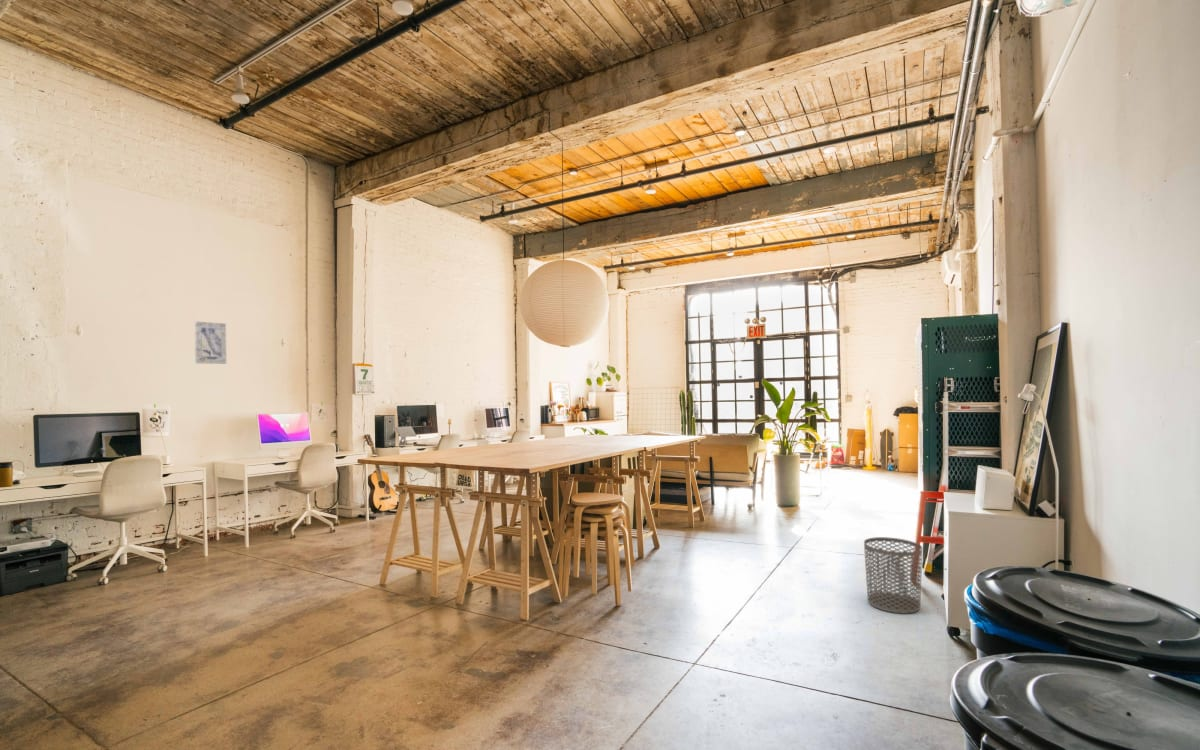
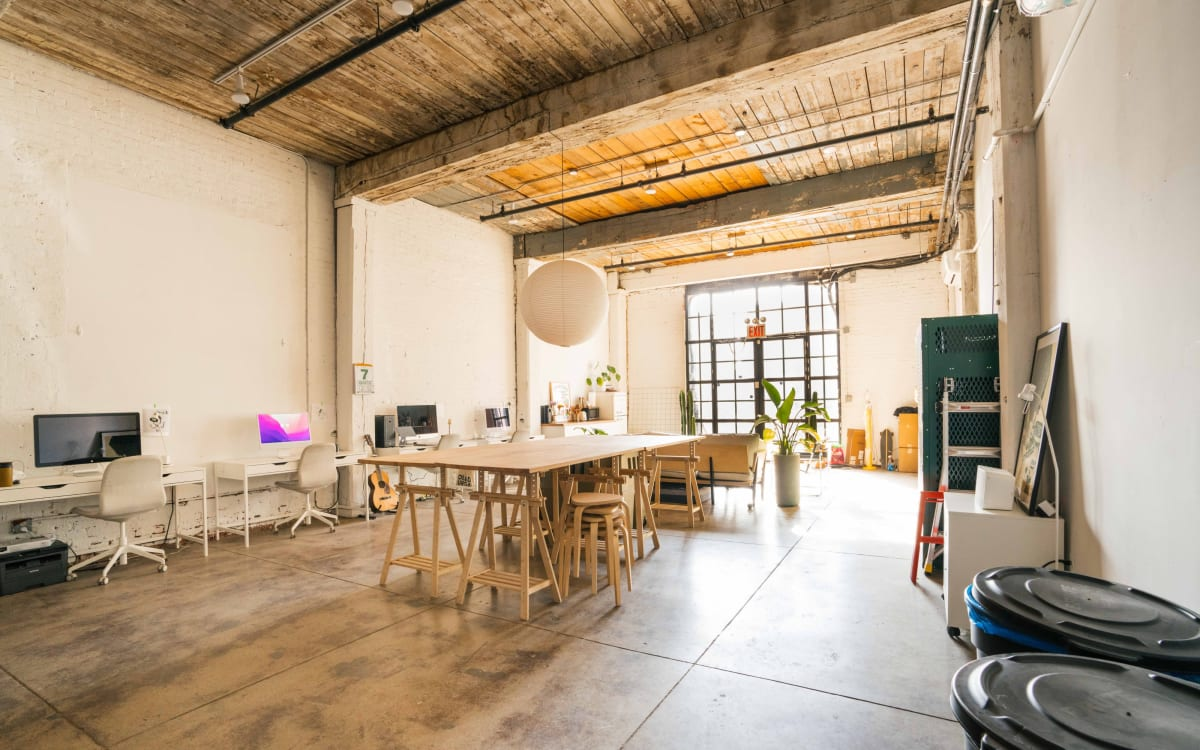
- waste bin (893, 574)
- wall art (210, 343)
